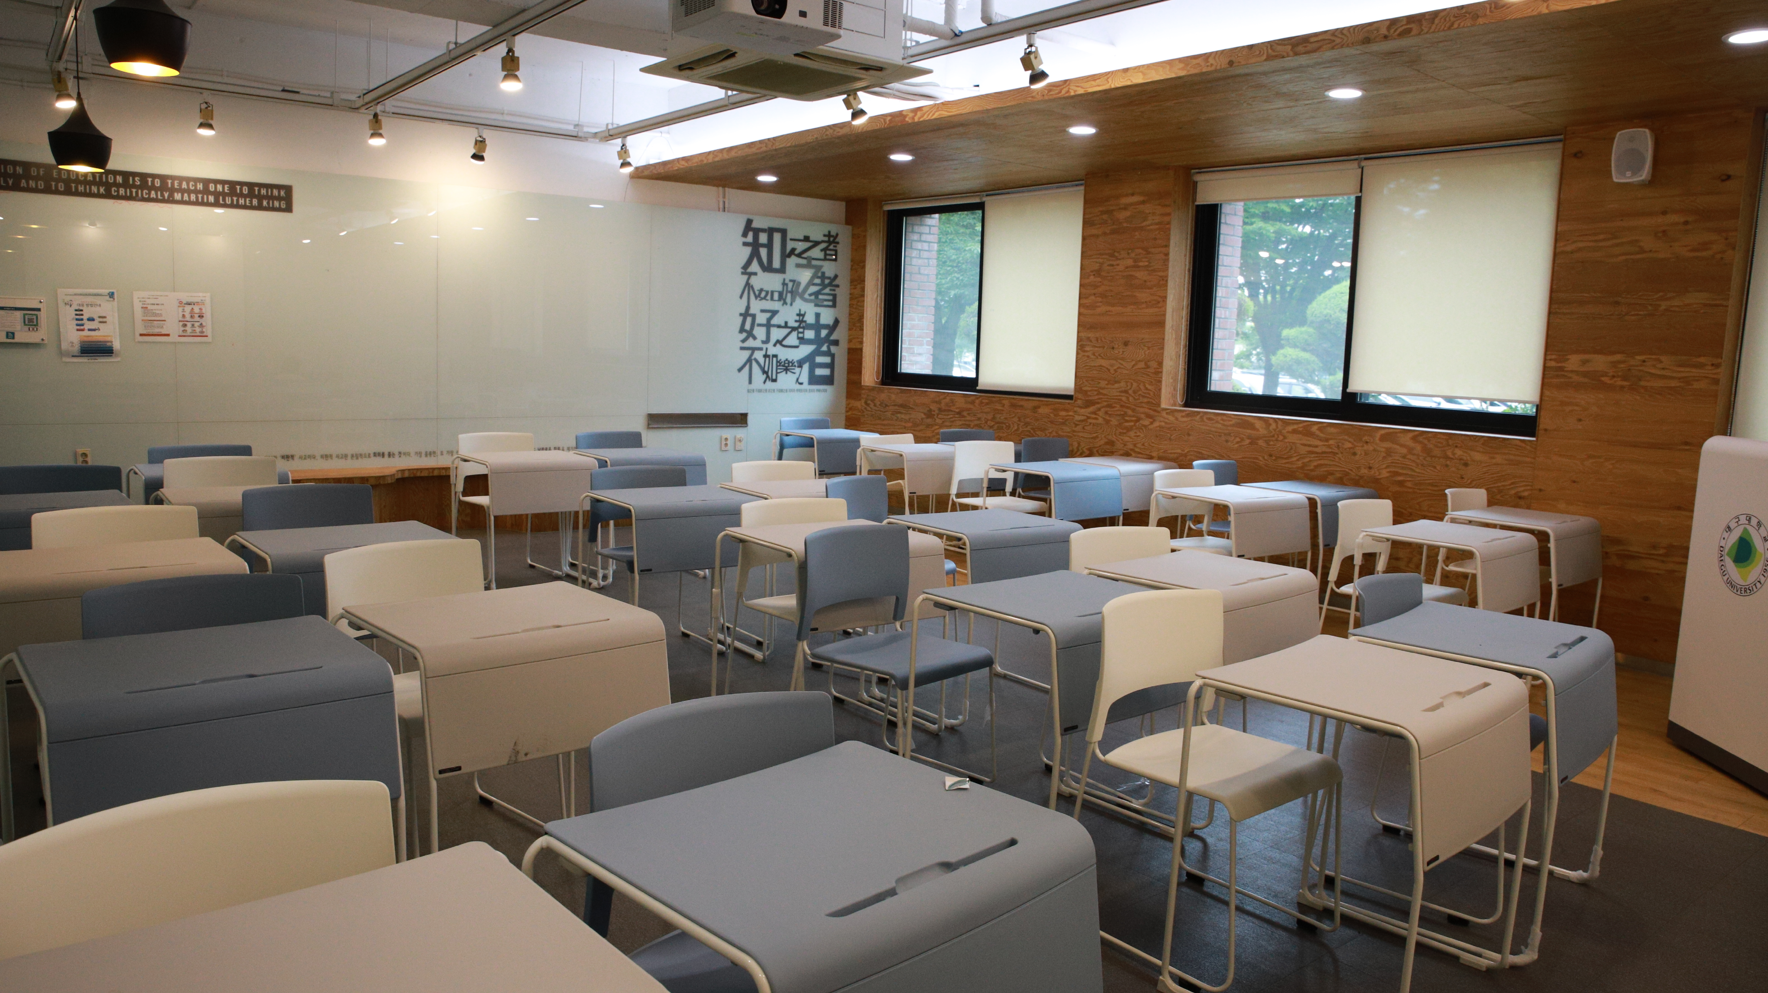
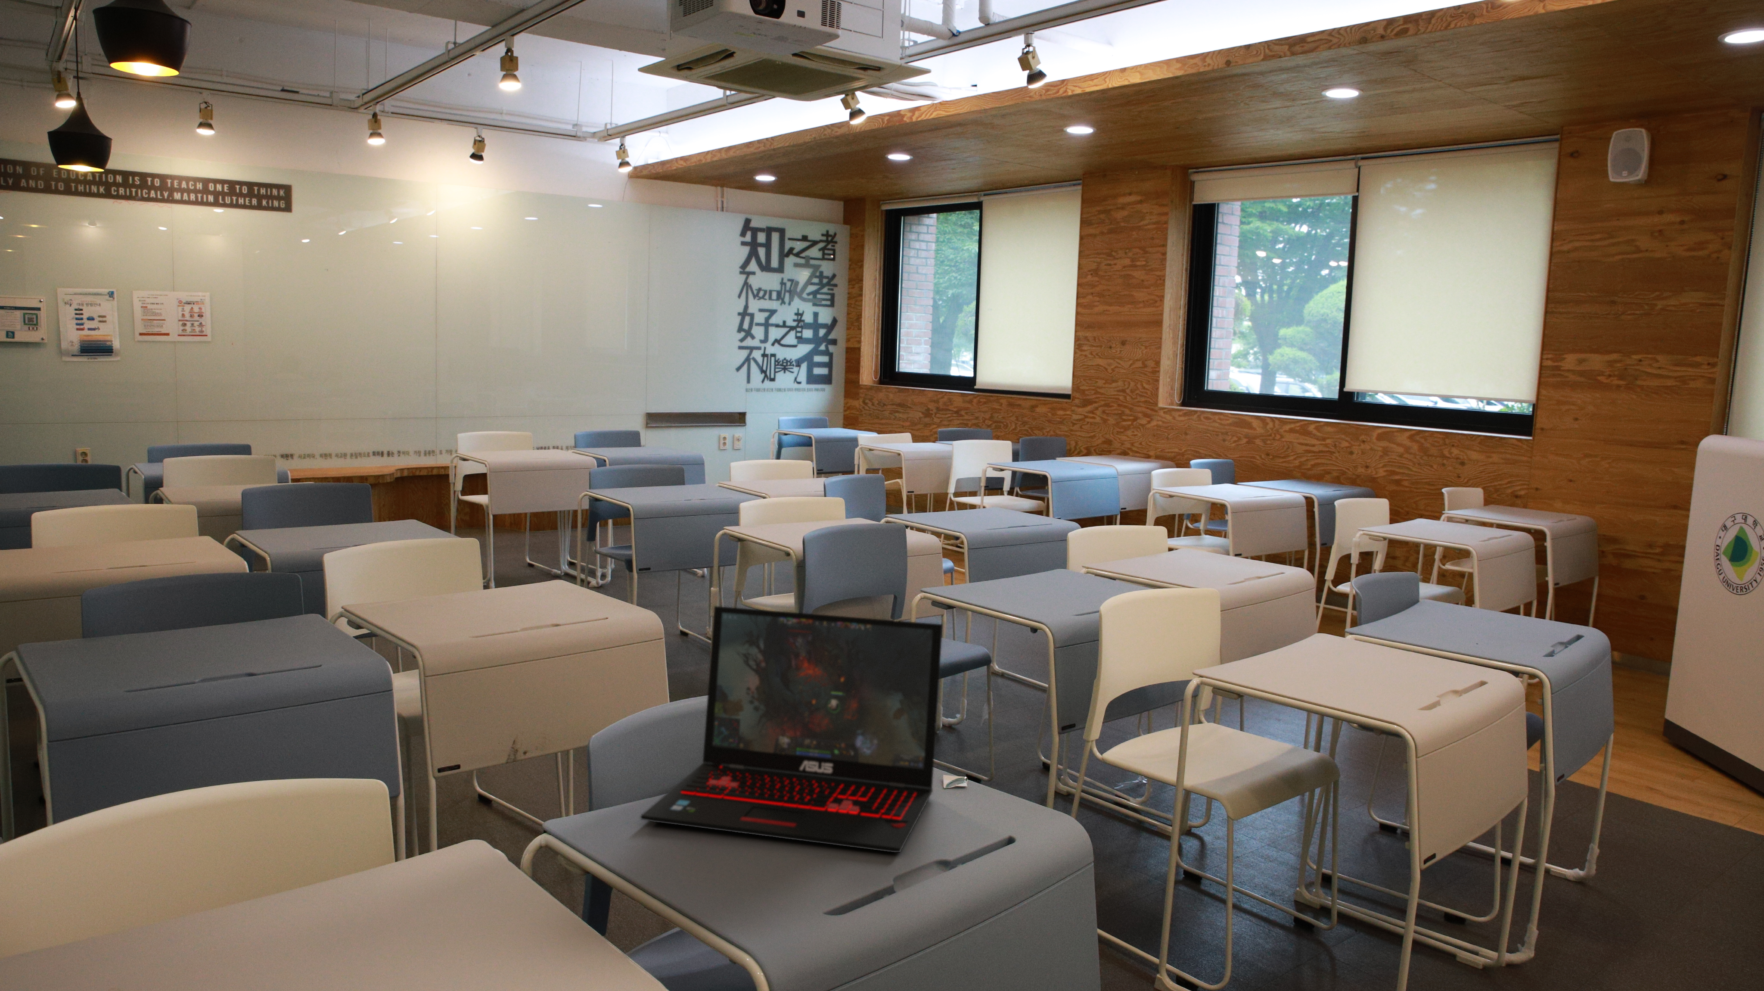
+ laptop (798, 720)
